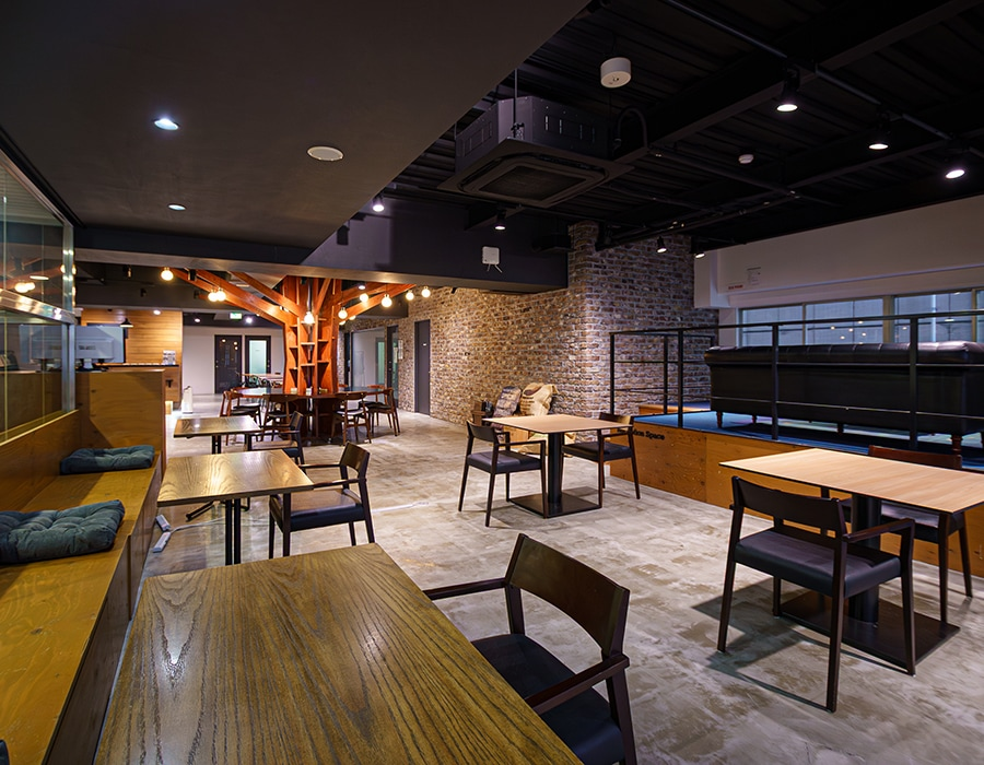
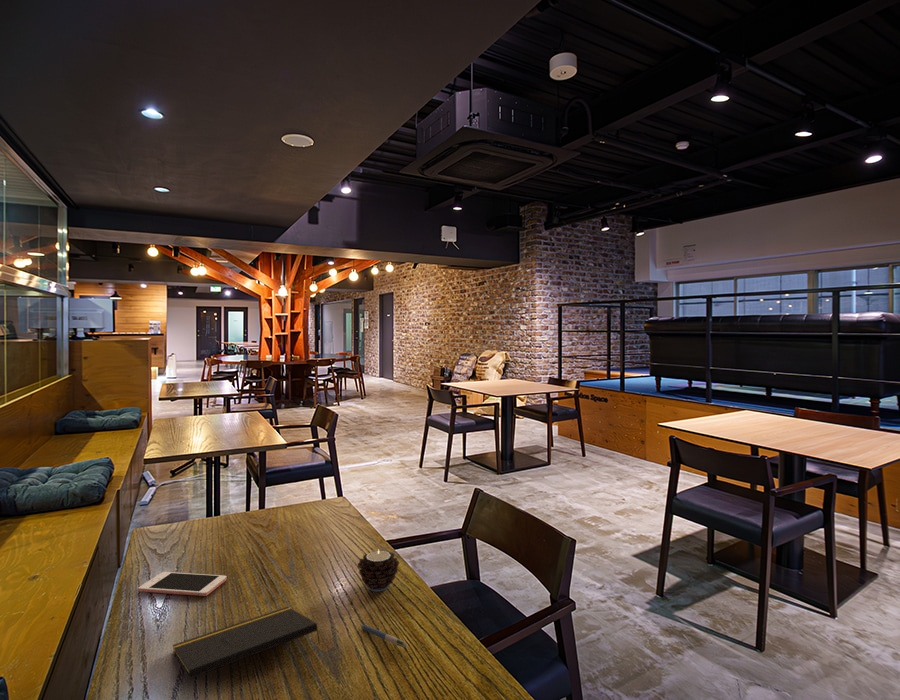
+ pen (383, 634)
+ cell phone (183, 583)
+ candle (378, 567)
+ notepad (245, 637)
